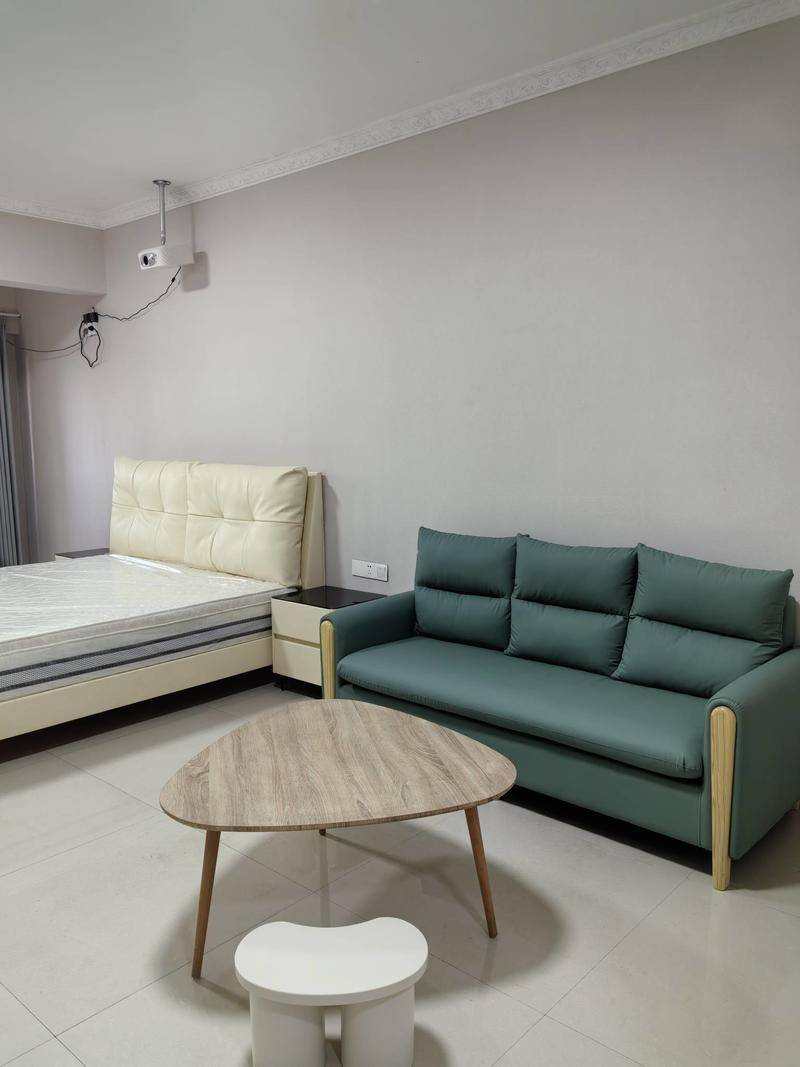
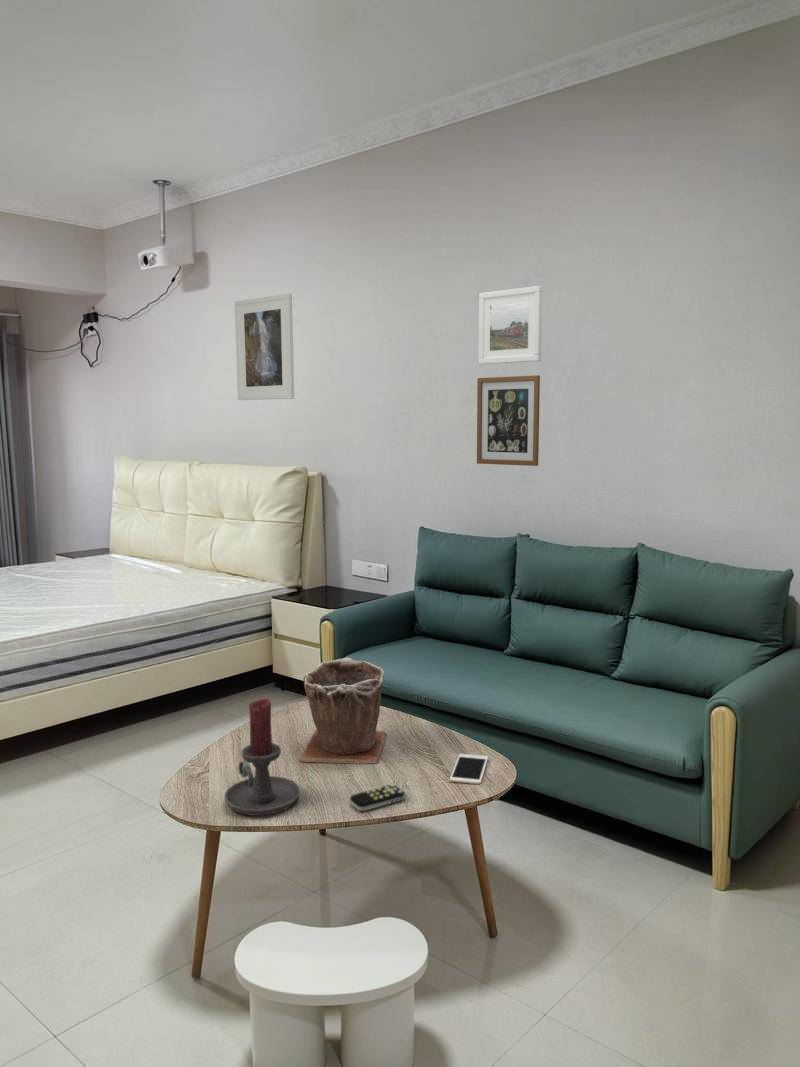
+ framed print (509, 326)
+ candle holder (257, 747)
+ cell phone (469, 768)
+ plant pot (343, 708)
+ wall art (507, 421)
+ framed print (263, 349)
+ remote control (377, 797)
